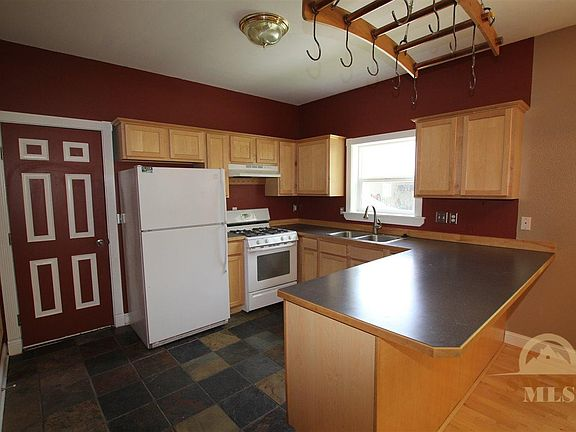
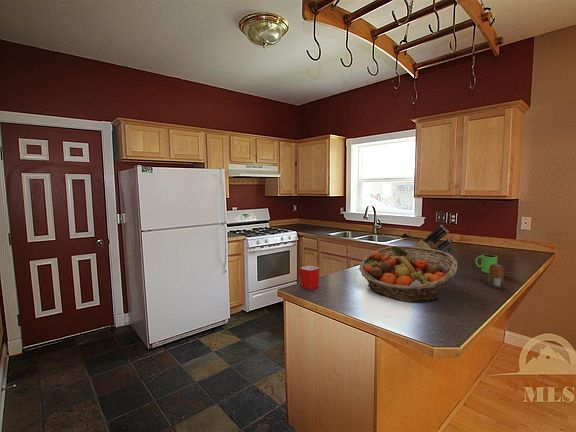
+ mug (307, 276)
+ fruit basket (404, 271)
+ knife block (421, 247)
+ beverage can (495, 275)
+ mug (485, 263)
